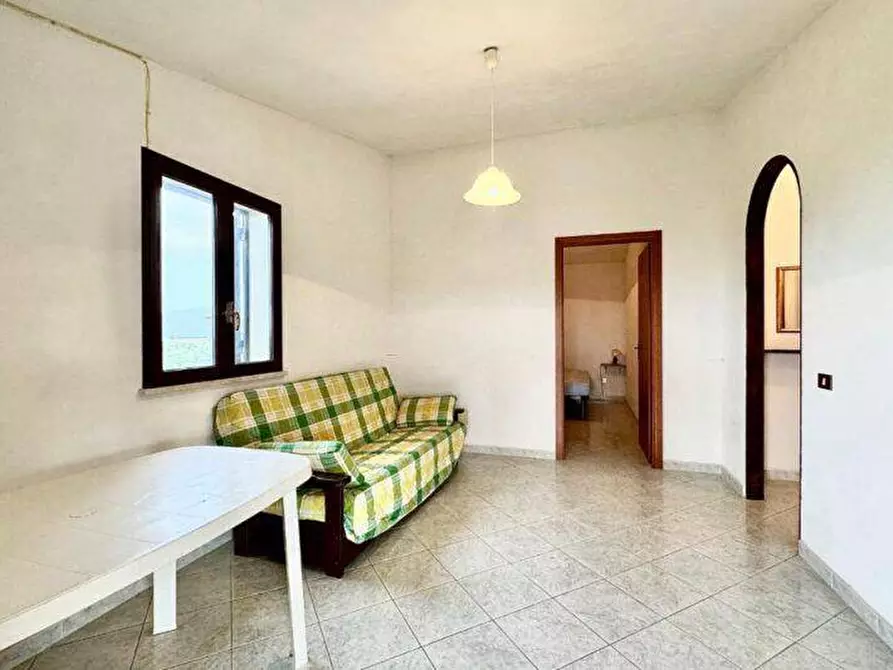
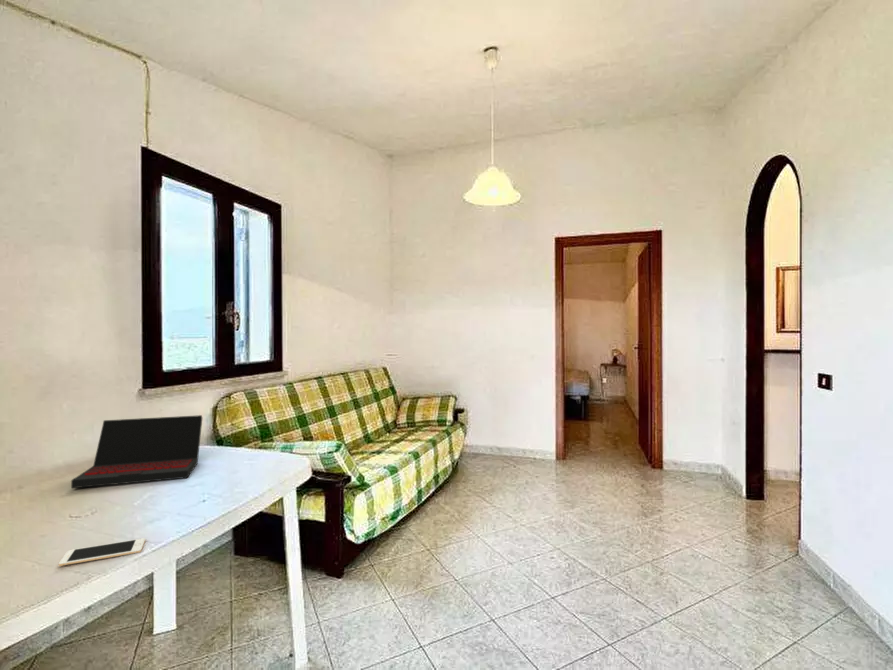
+ laptop (144, 447)
+ cell phone (104, 551)
